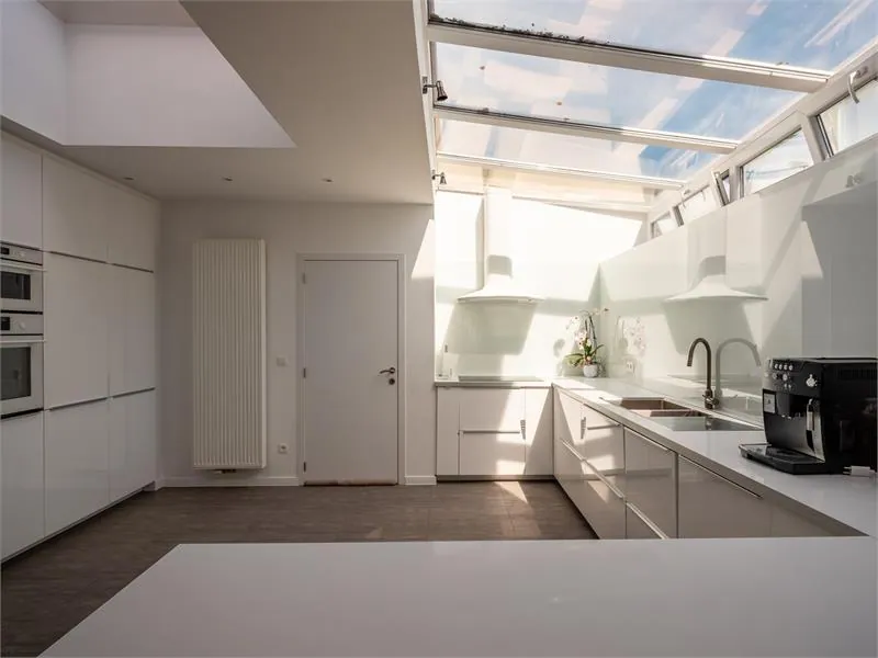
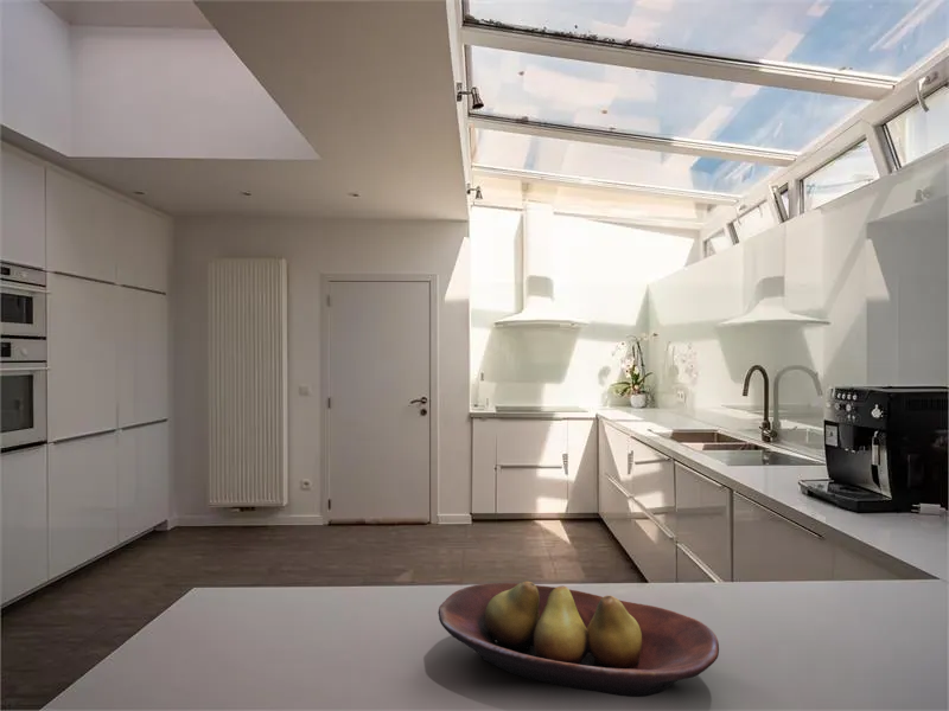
+ fruit bowl (569, 624)
